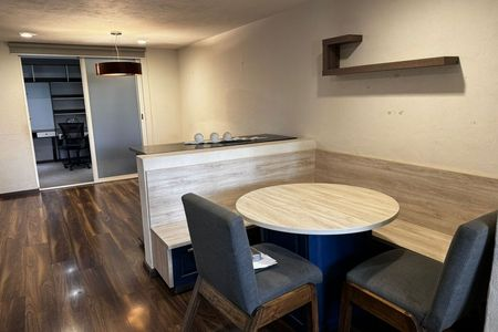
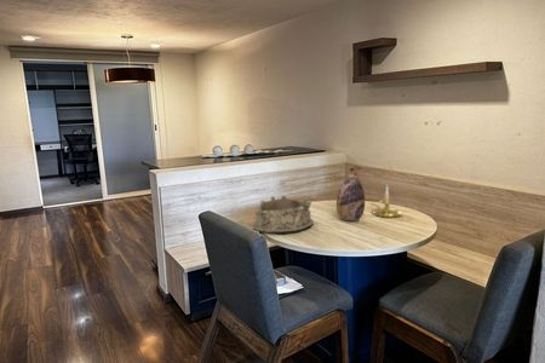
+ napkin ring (283, 213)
+ candle holder (384, 200)
+ vase (350, 192)
